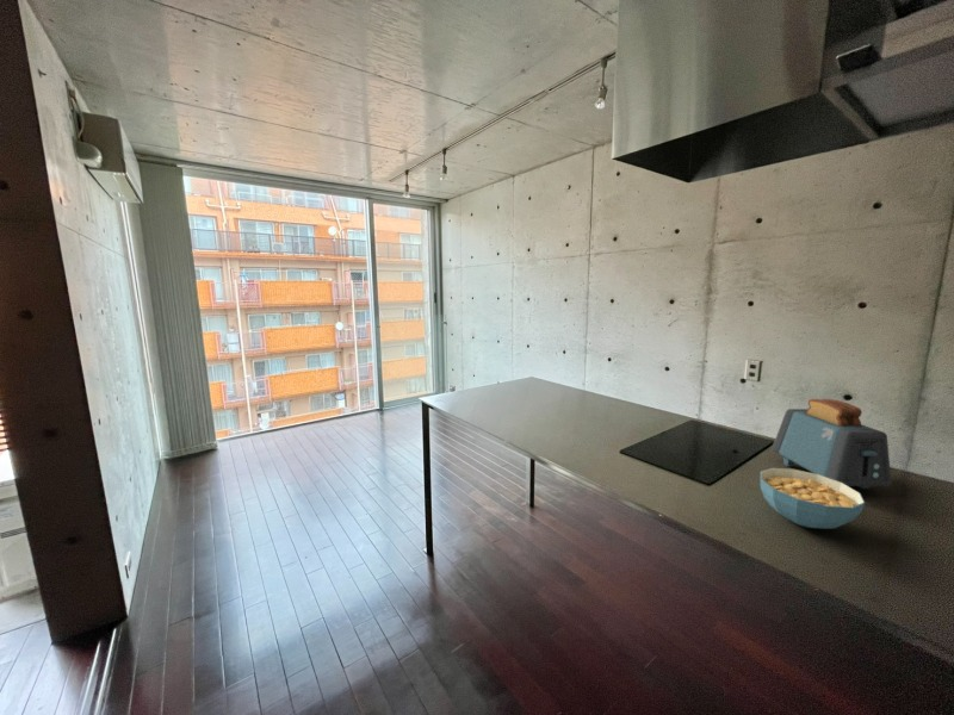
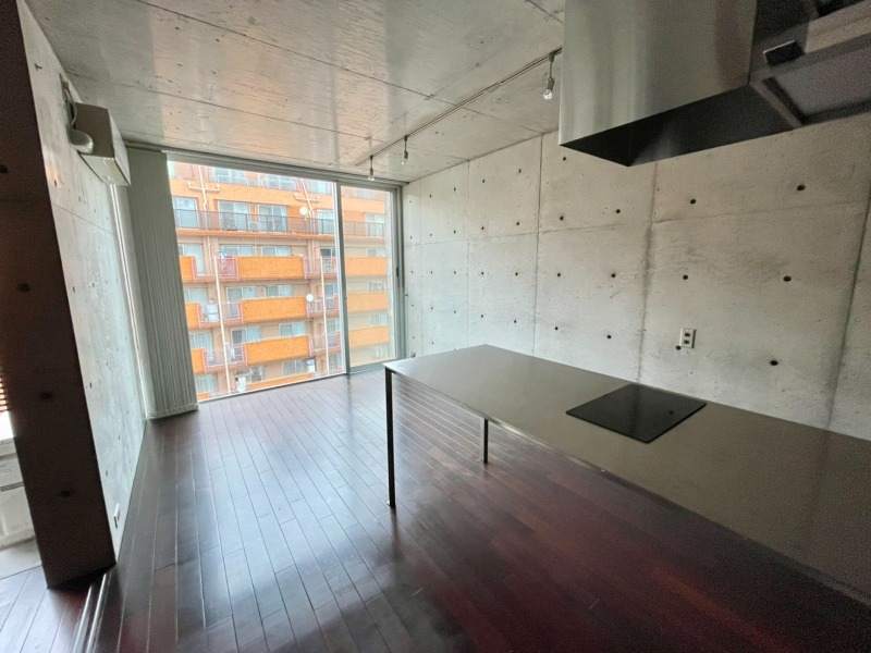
- cereal bowl (805, 503)
- toaster (829, 439)
